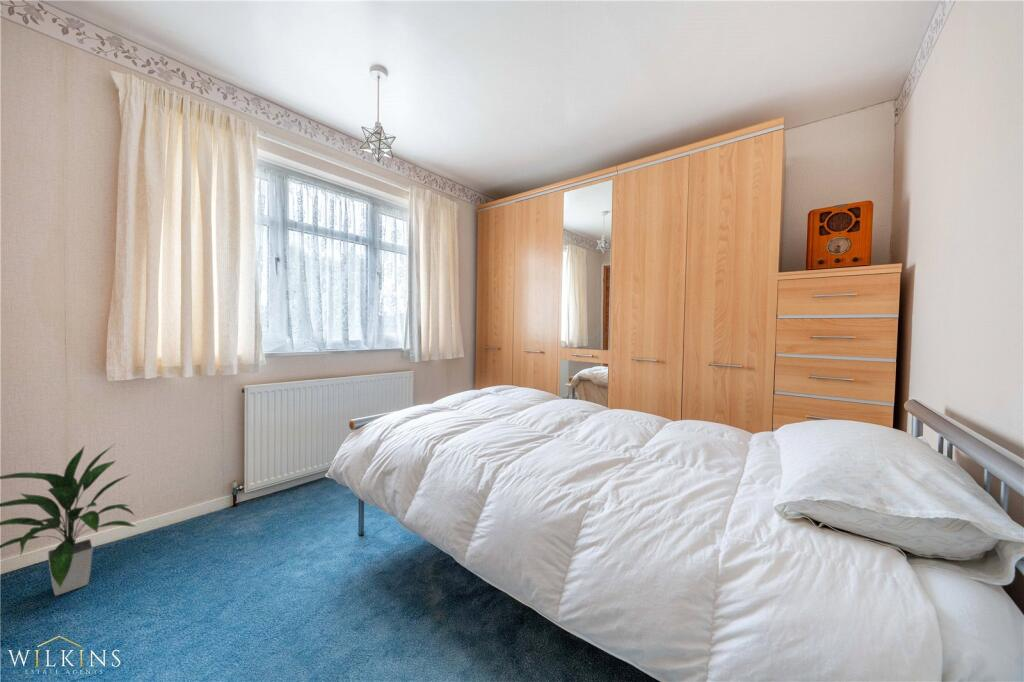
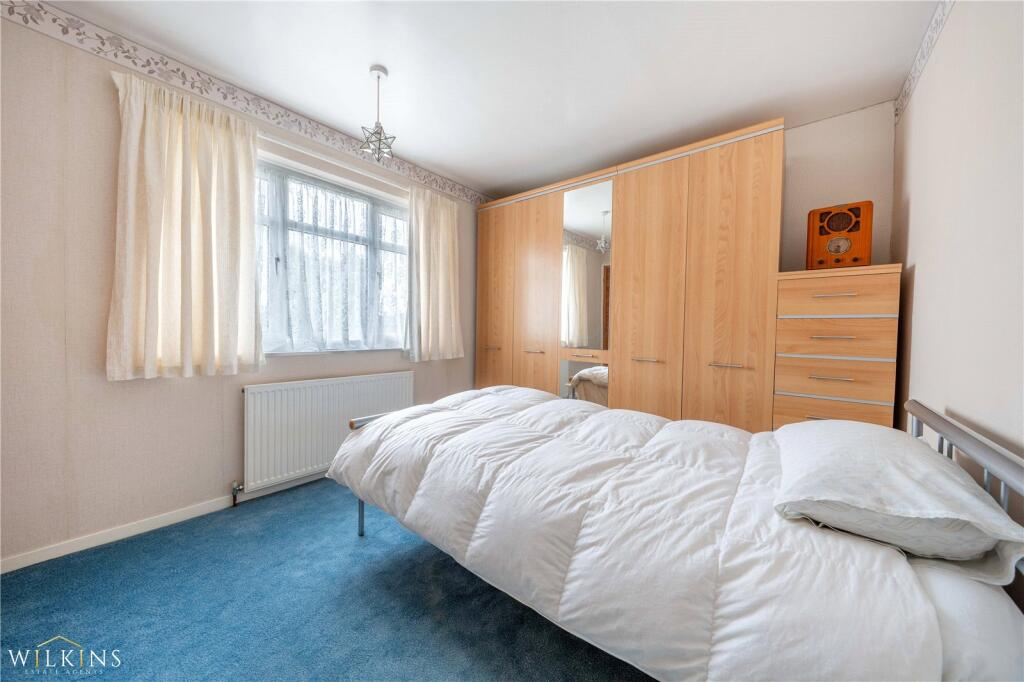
- indoor plant (65, 520)
